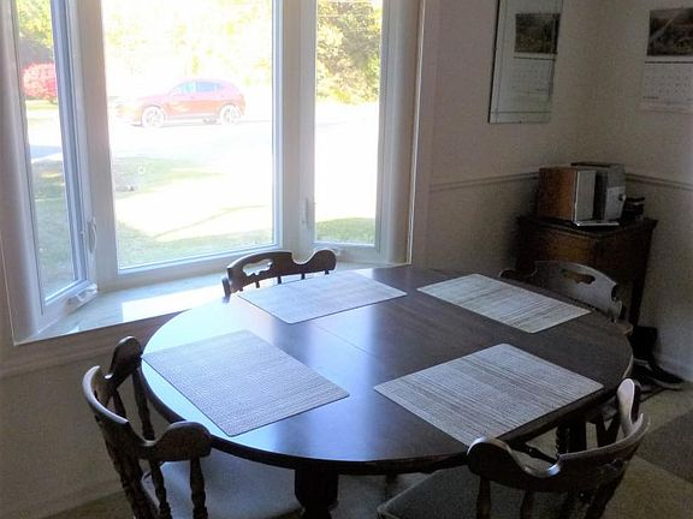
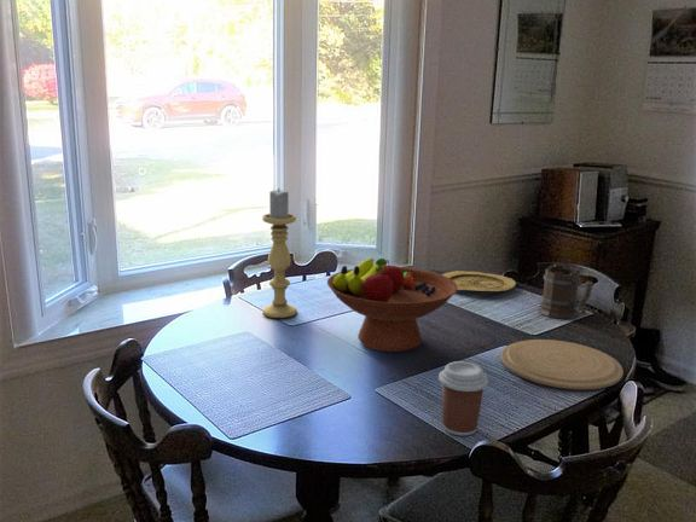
+ coffee cup (462, 398)
+ mug (567, 292)
+ candle holder (279, 251)
+ plate (559, 361)
+ plate (475, 282)
+ fruit bowl (390, 301)
